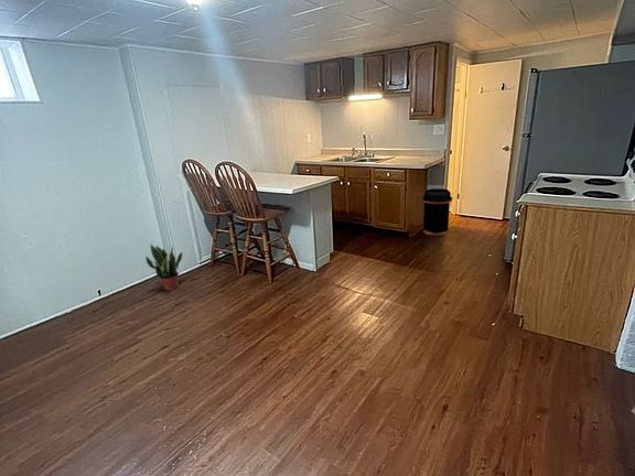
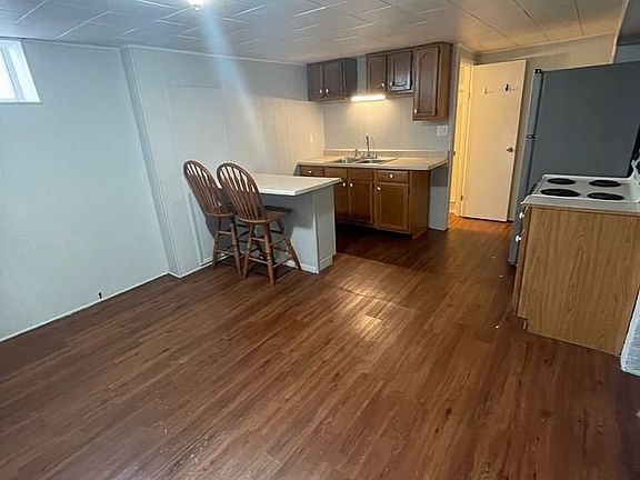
- potted plant (169, 264)
- trash can (437, 212)
